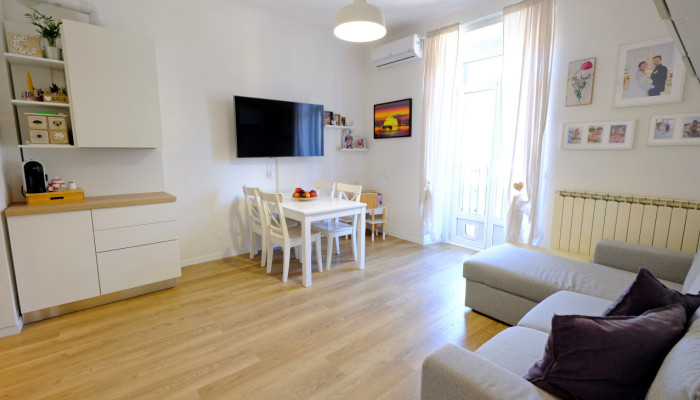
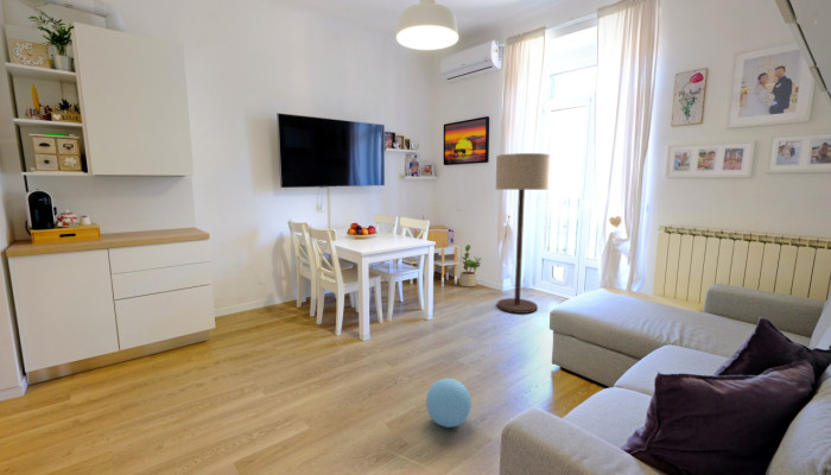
+ ball (448, 401)
+ floor lamp (519, 233)
+ potted plant (470, 265)
